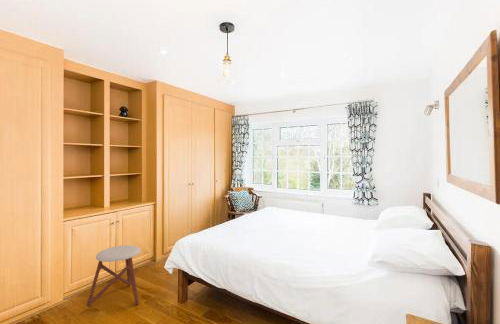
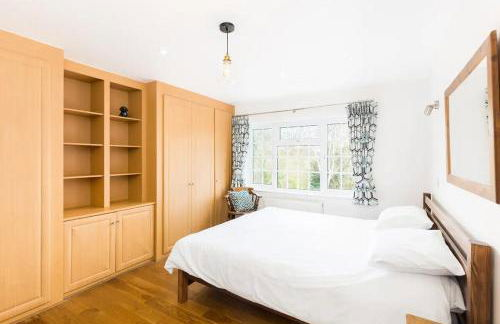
- stool (121, 274)
